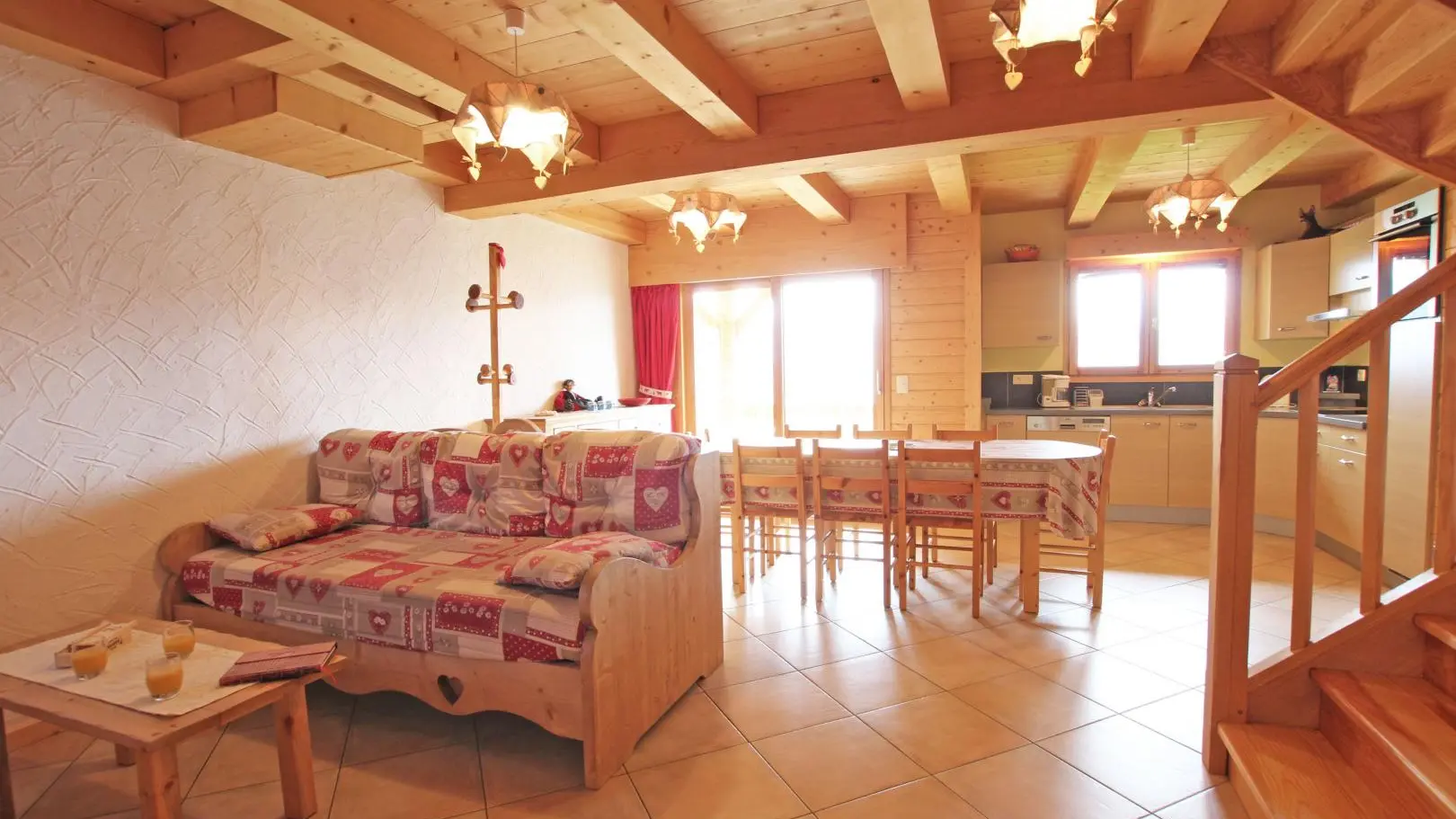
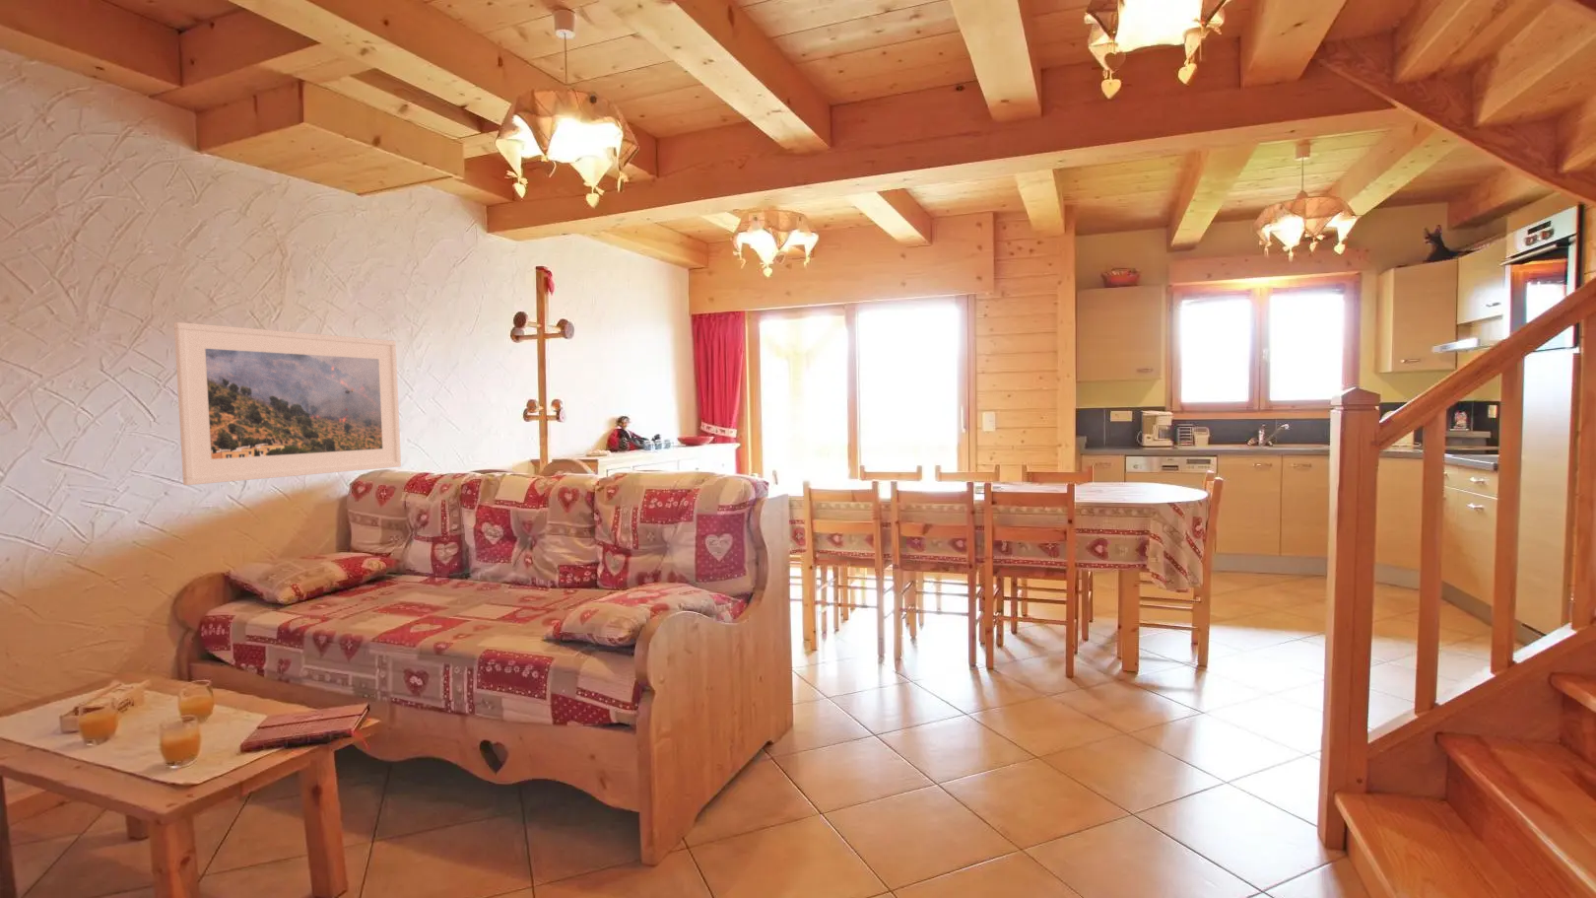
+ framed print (303, 403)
